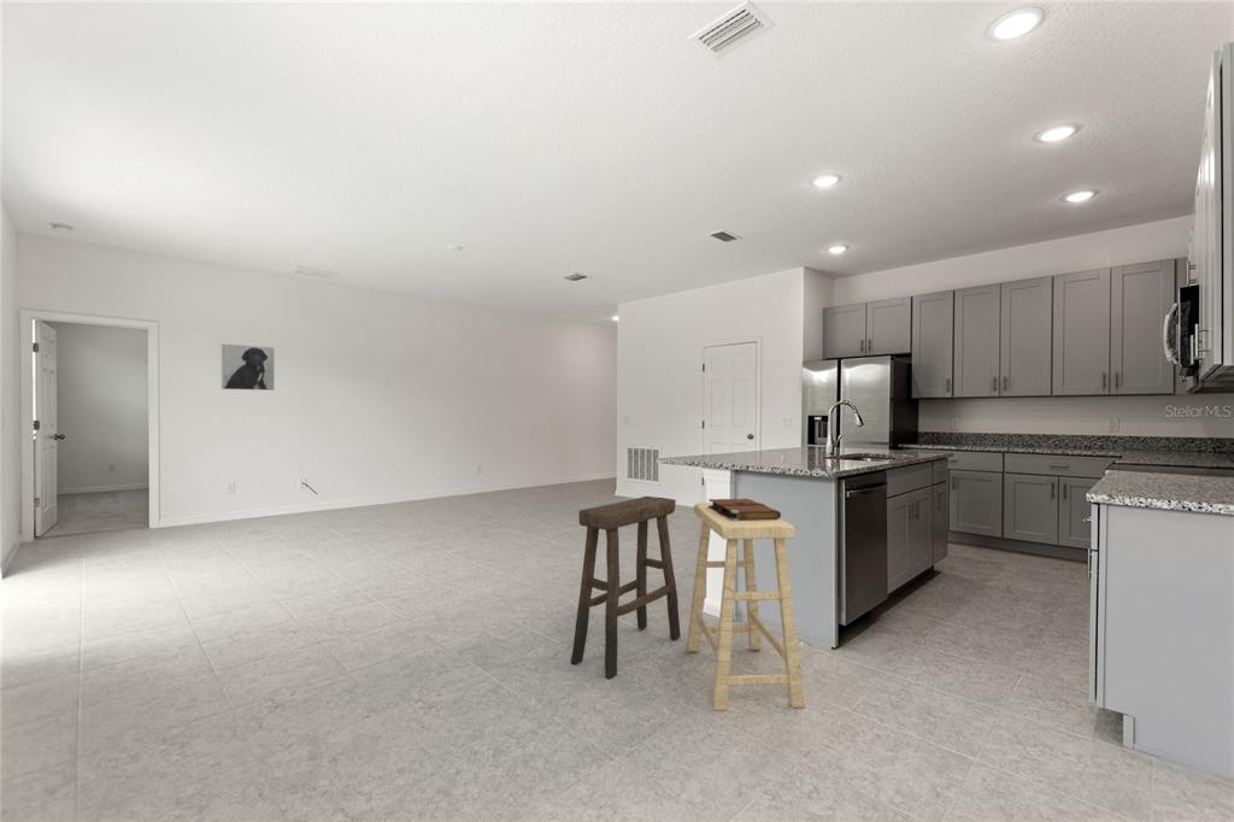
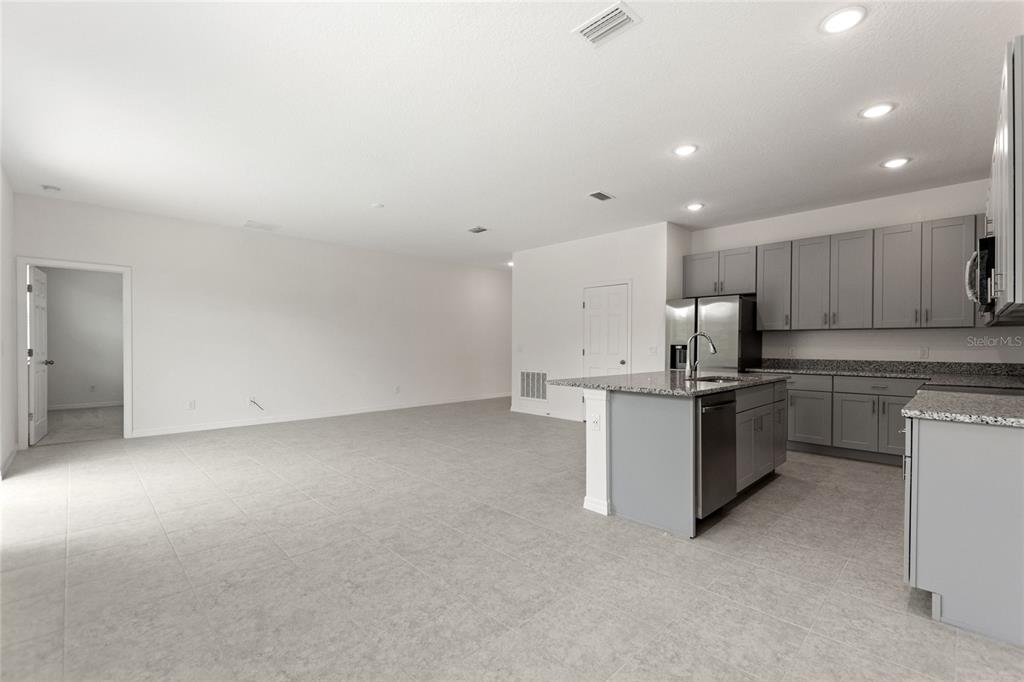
- stool (631, 581)
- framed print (248, 368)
- book (741, 506)
- stool (739, 593)
